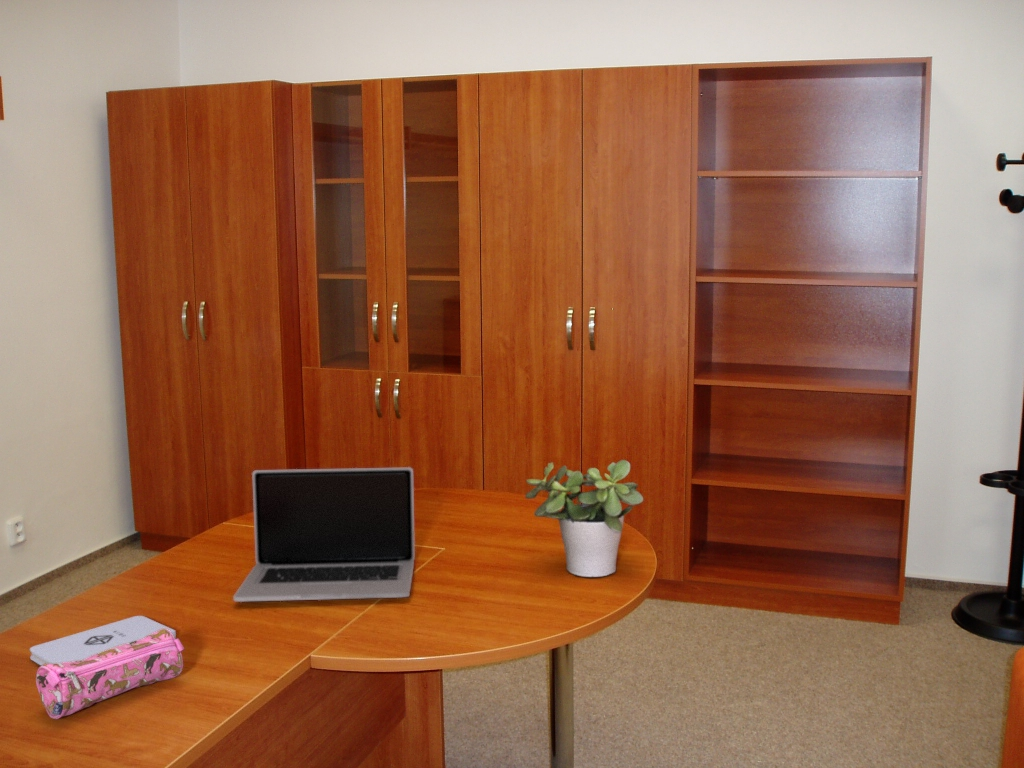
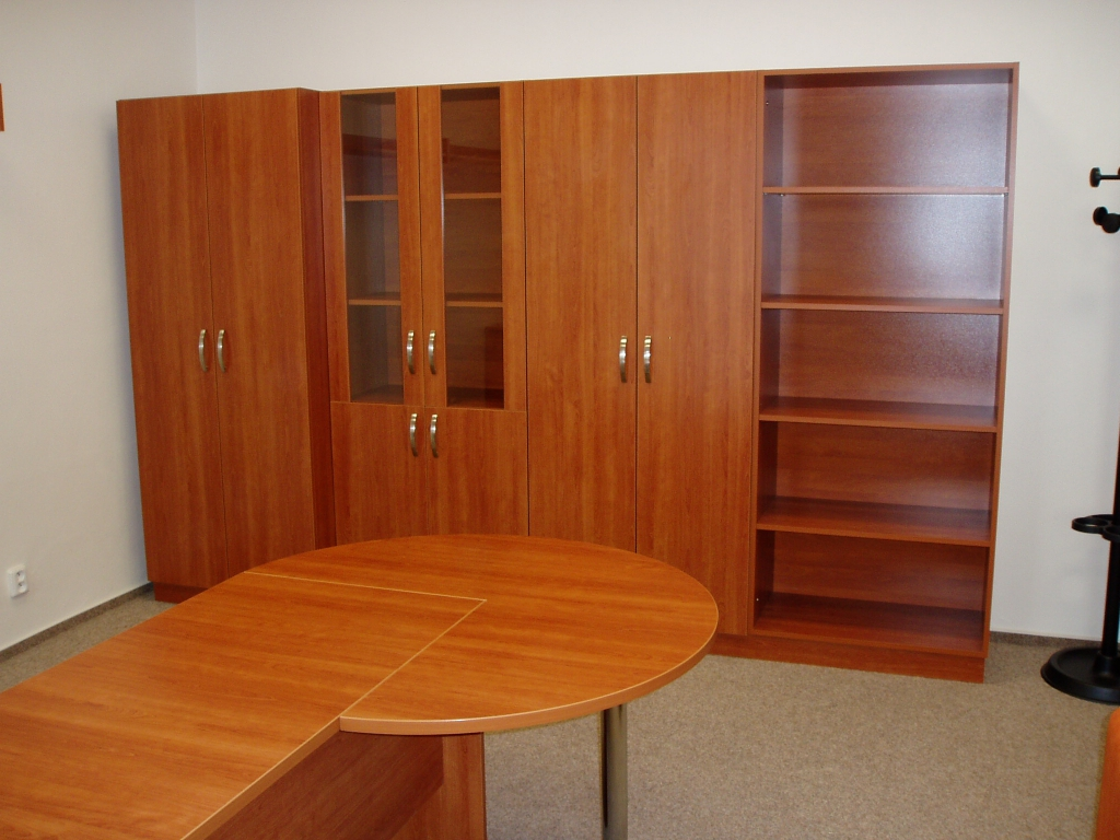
- laptop (327, 532)
- notepad (103, 643)
- potted plant (585, 517)
- pencil case (112, 670)
